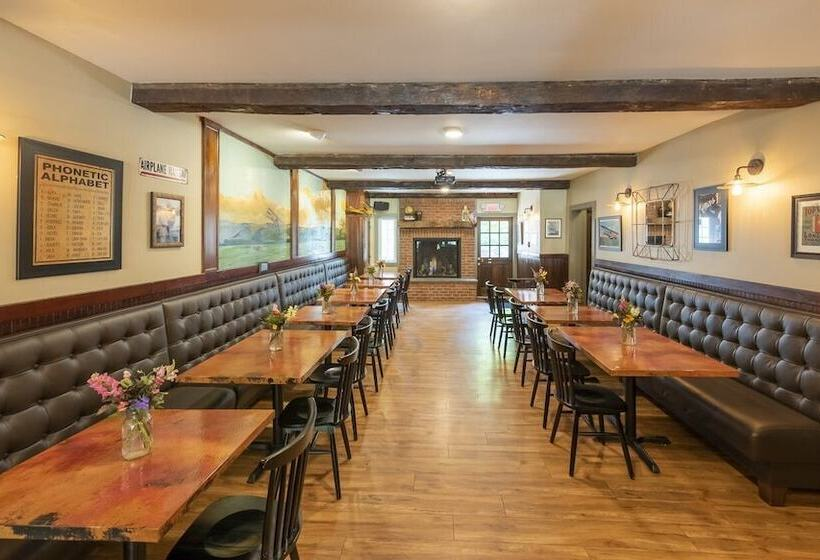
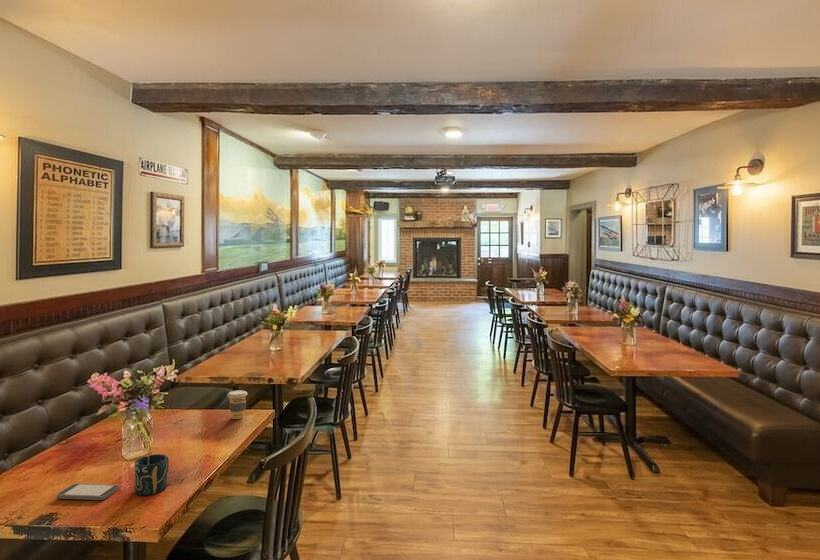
+ coffee cup (237, 404)
+ smartphone (88, 491)
+ cup (154, 472)
